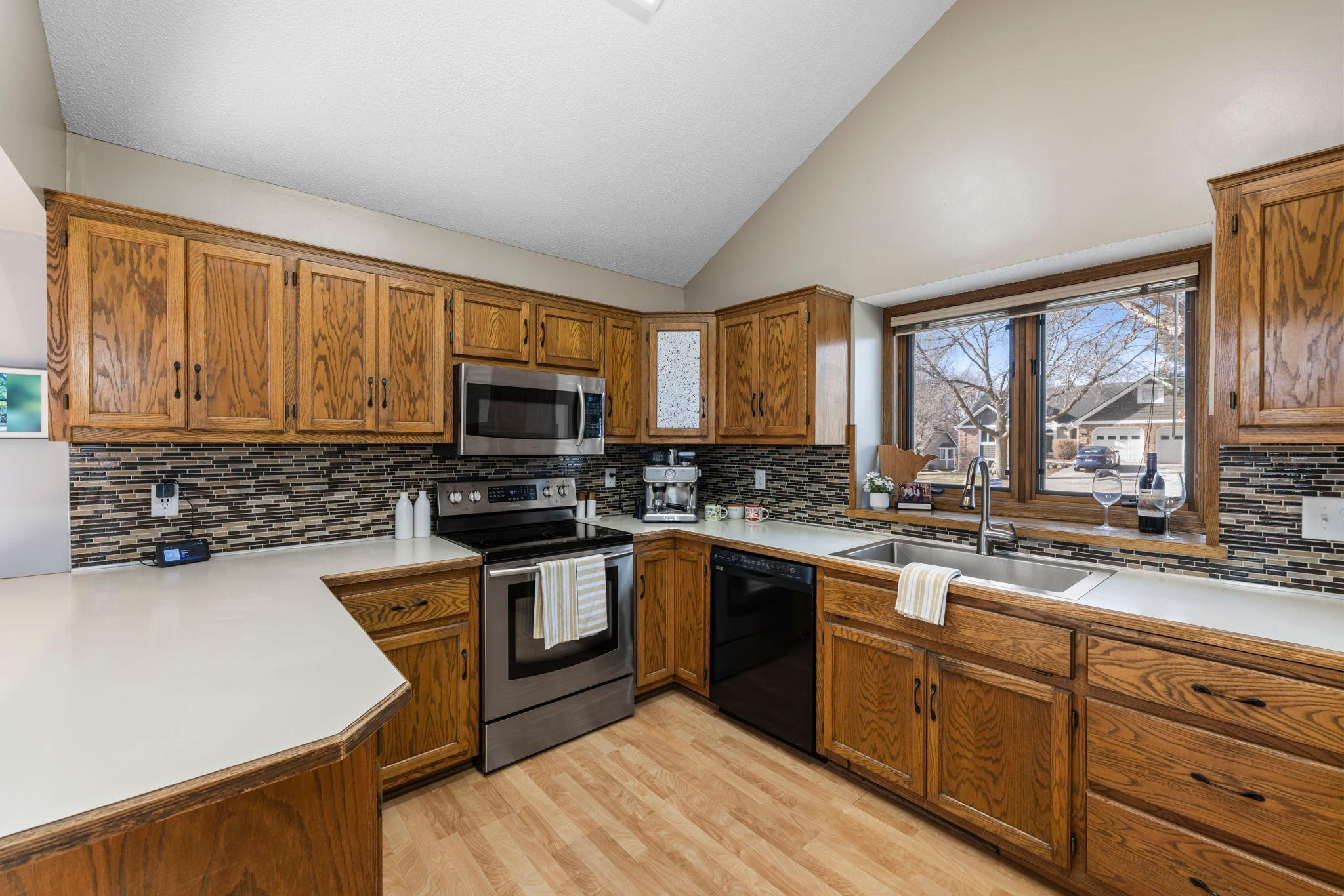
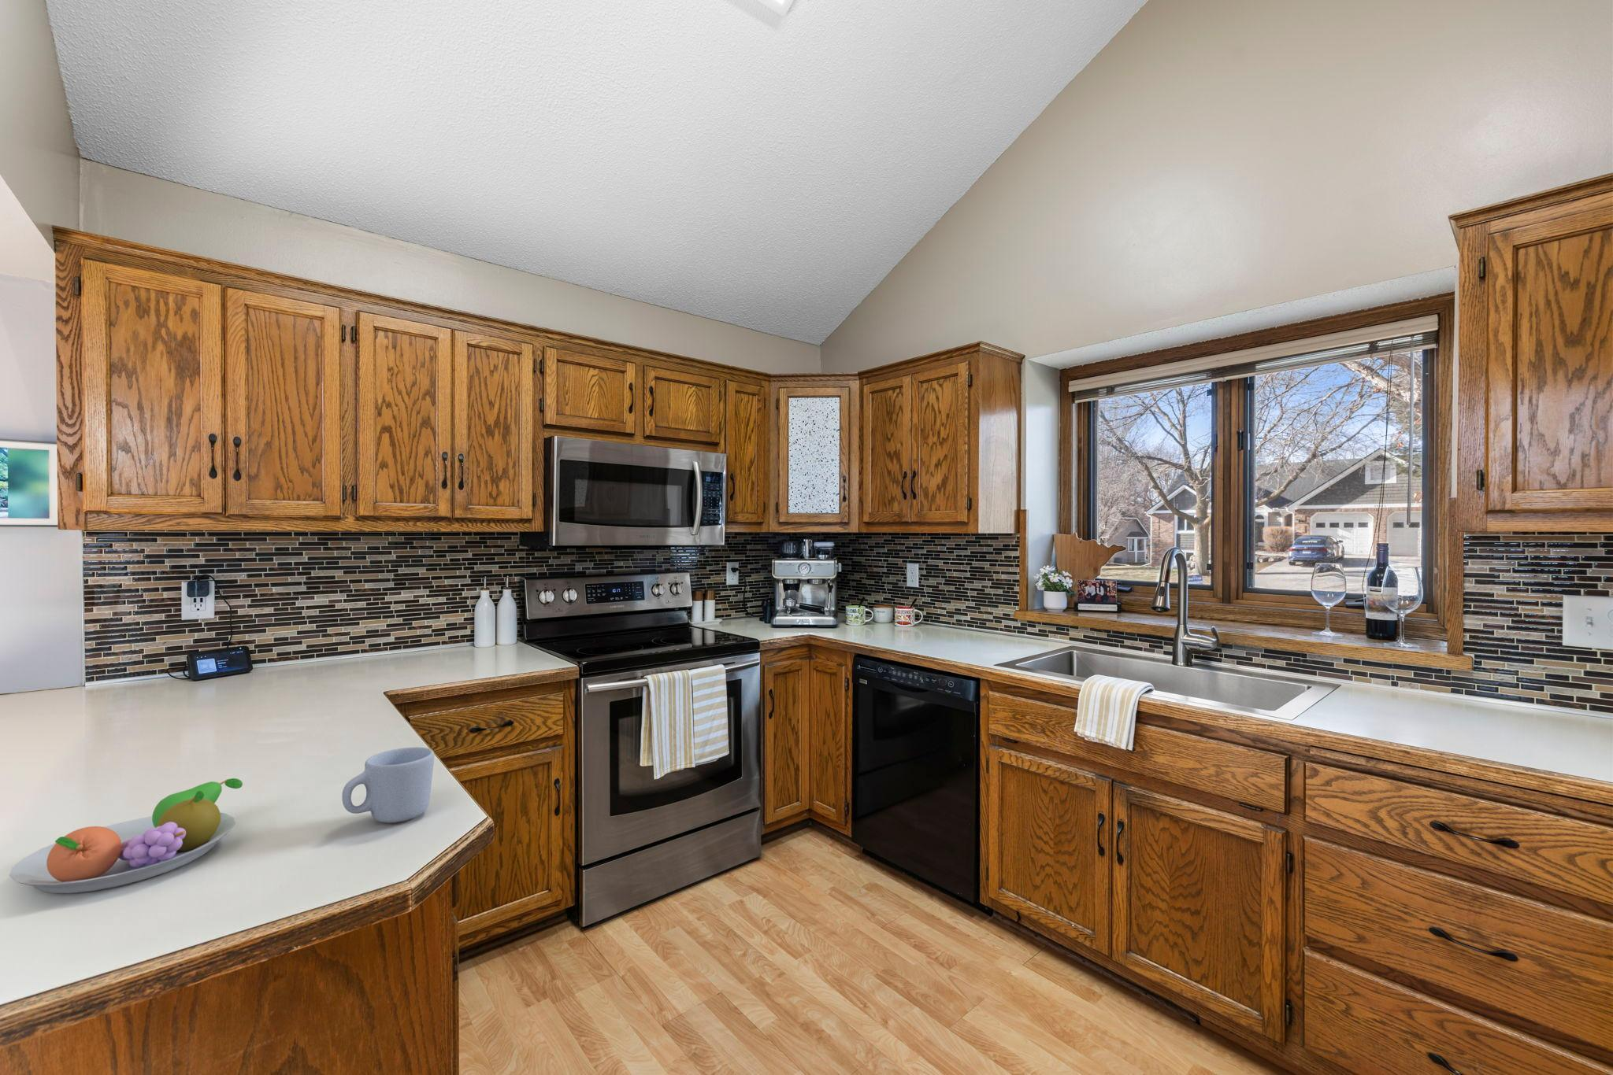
+ mug (389, 788)
+ fruit bowl (140, 825)
